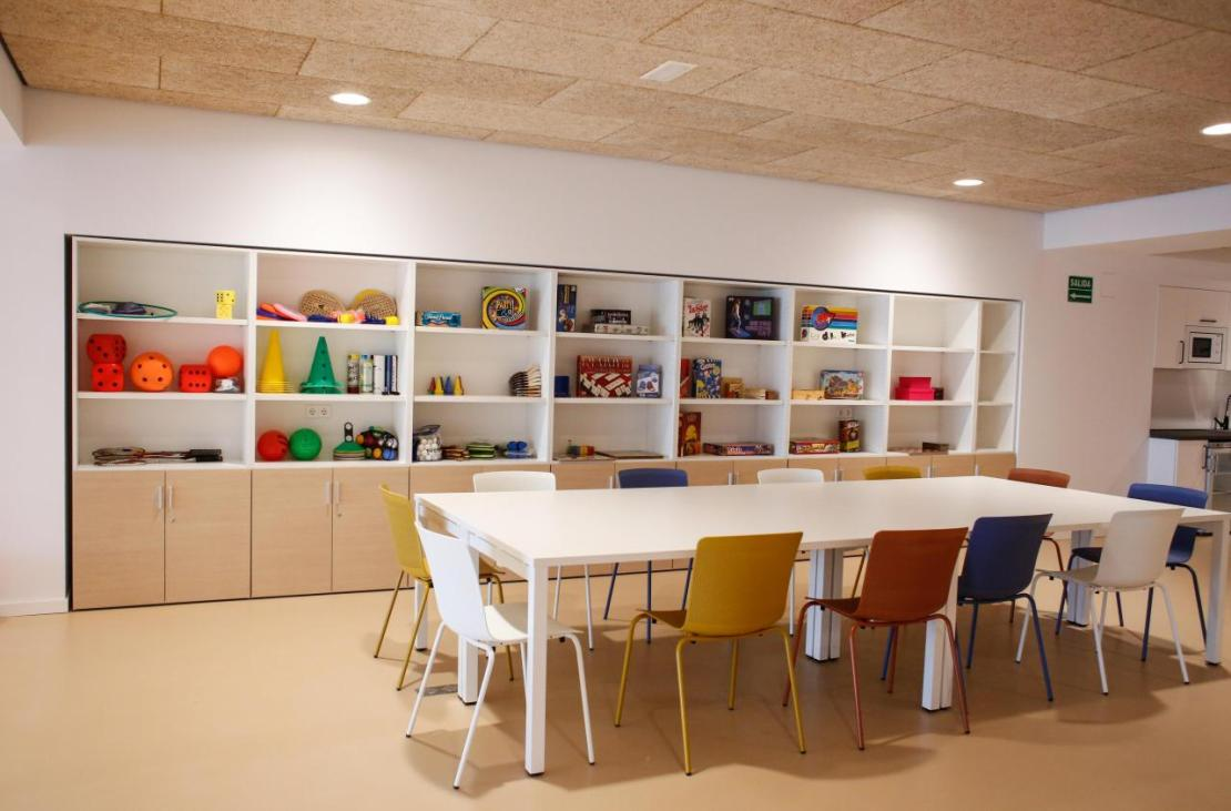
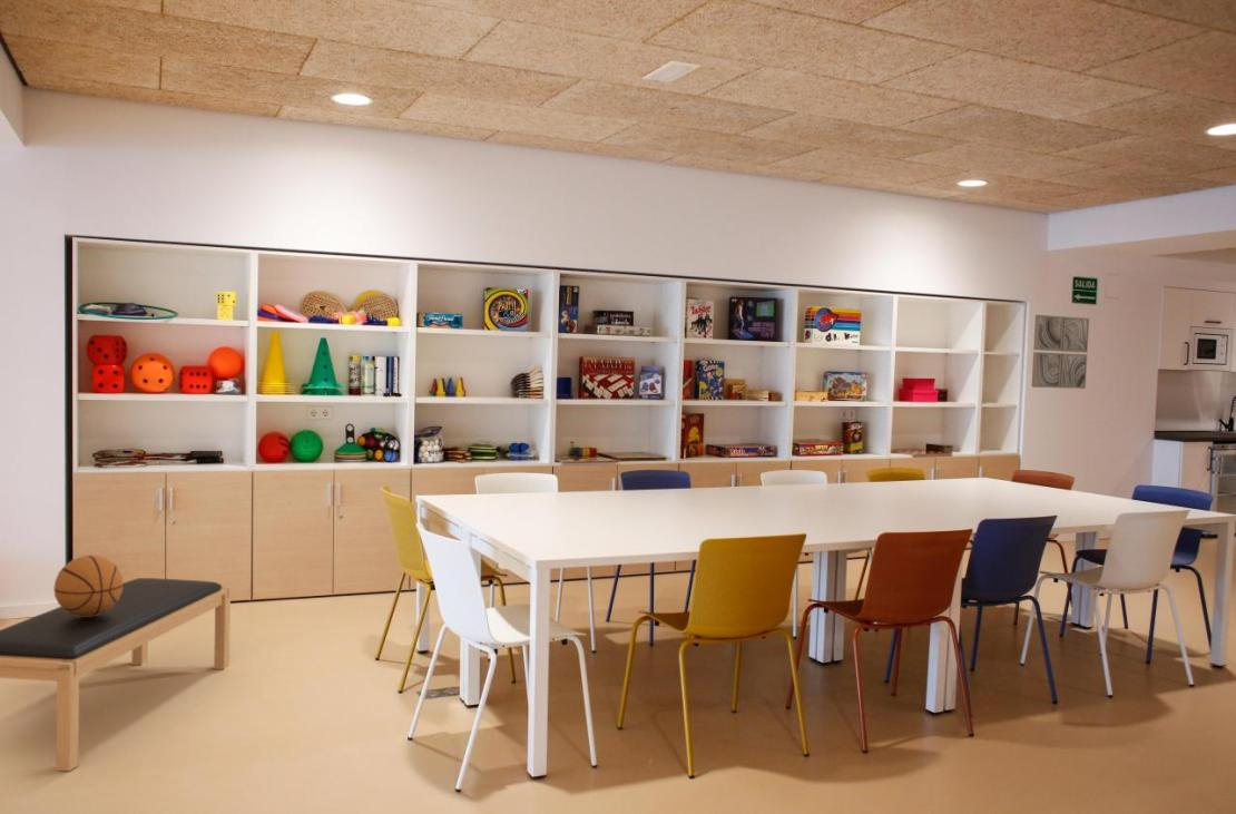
+ basketball (88, 586)
+ wall art (1060, 351)
+ bench (109, 656)
